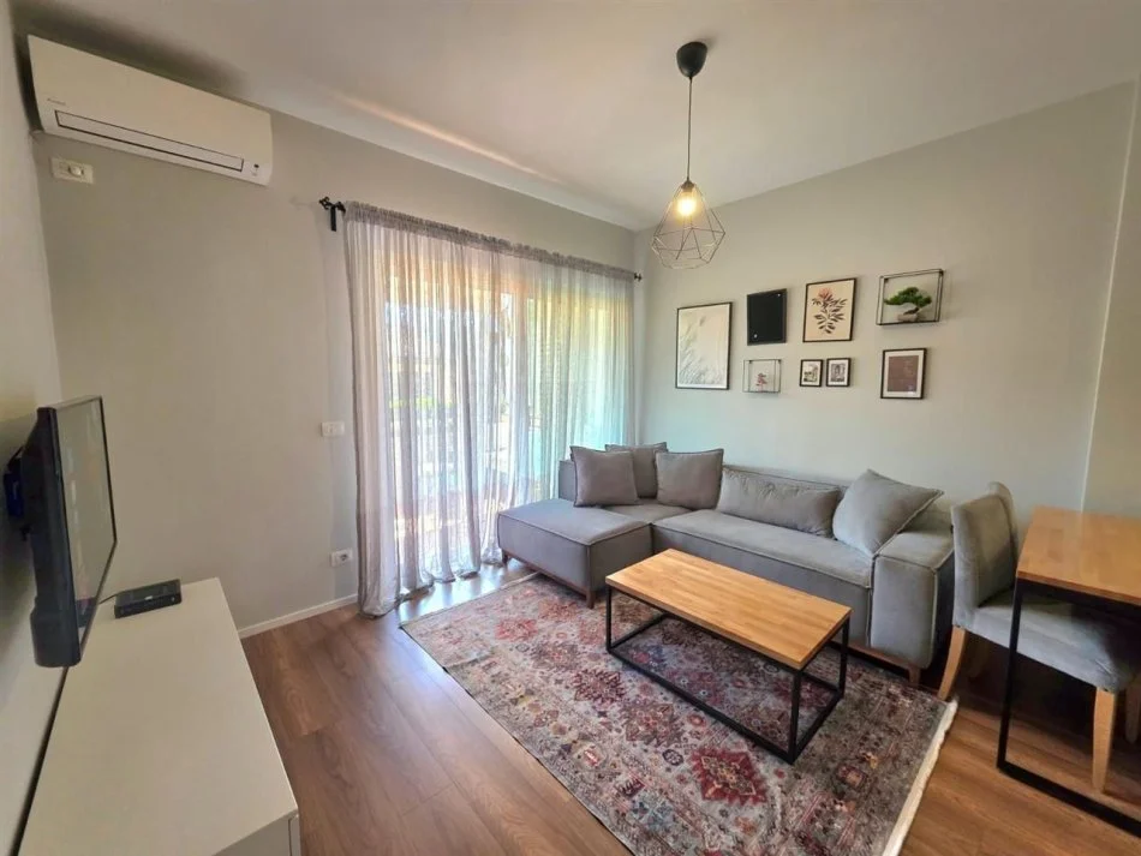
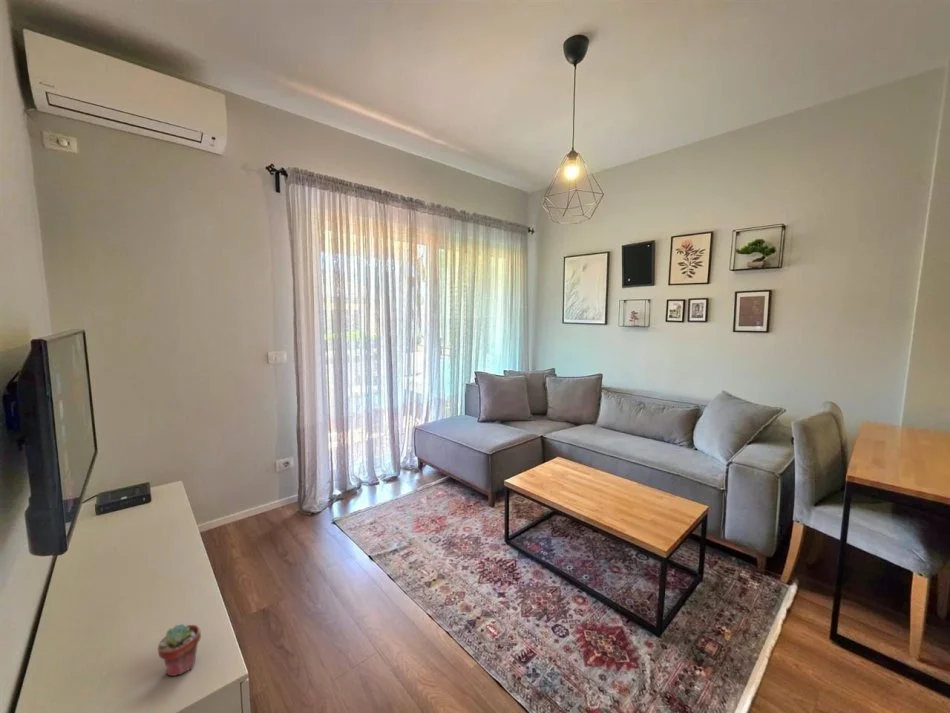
+ potted succulent (180, 646)
